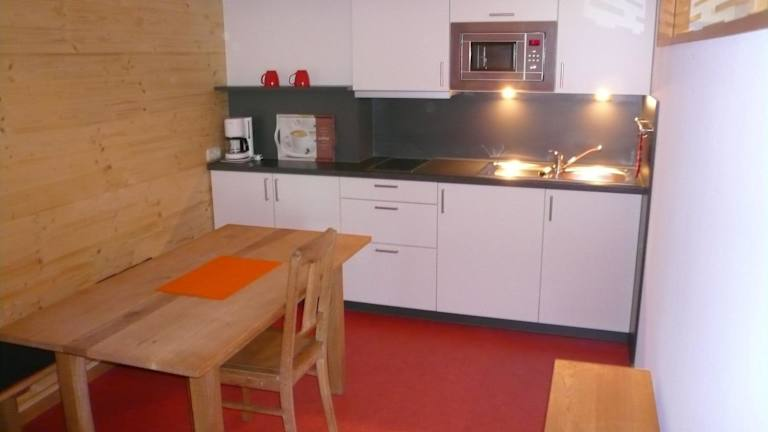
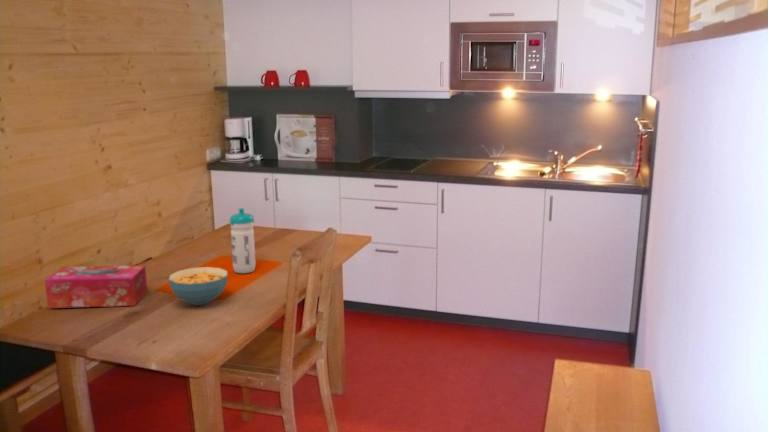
+ water bottle (242, 239)
+ tissue box (98, 285)
+ cereal bowl (199, 288)
